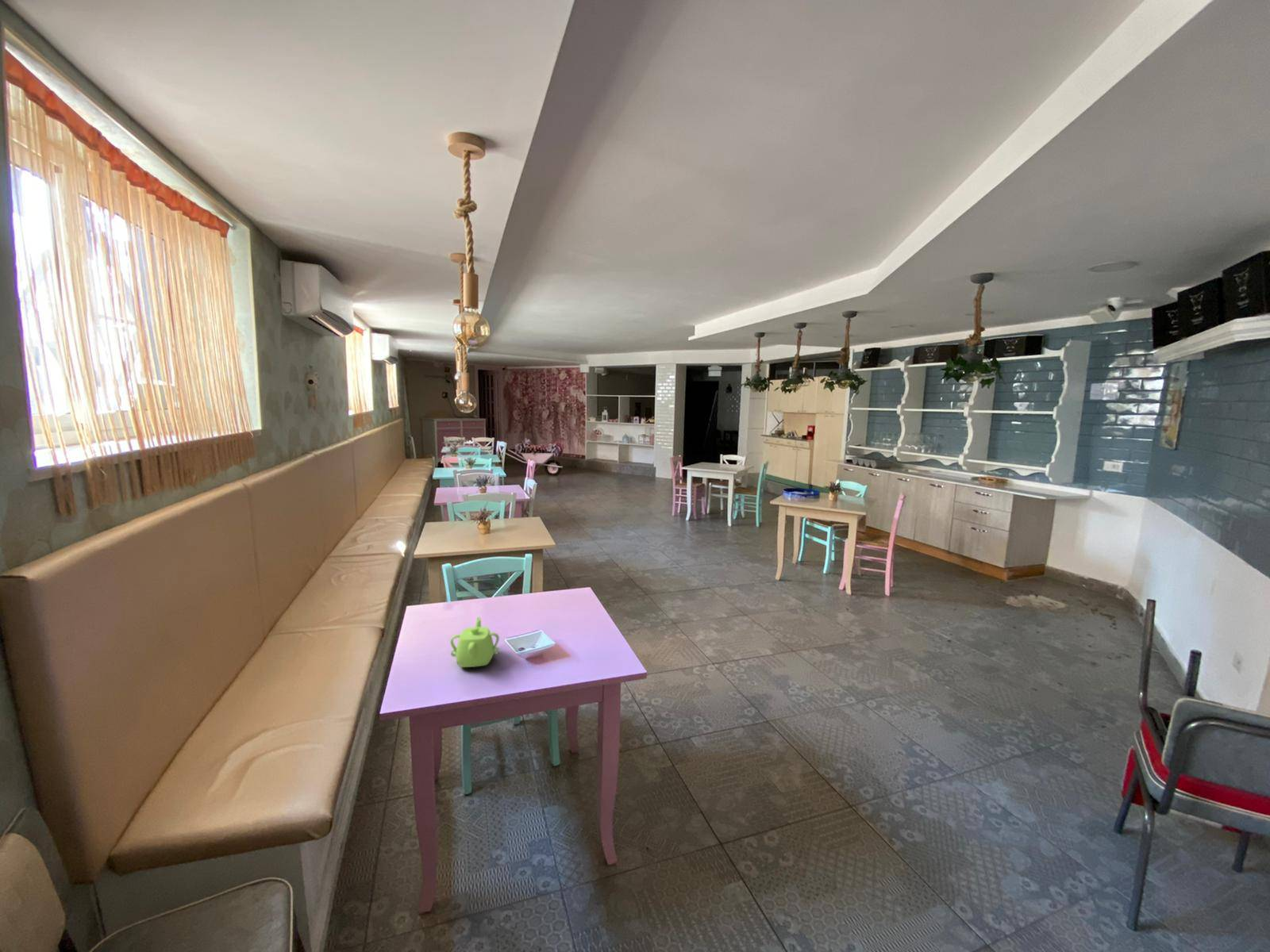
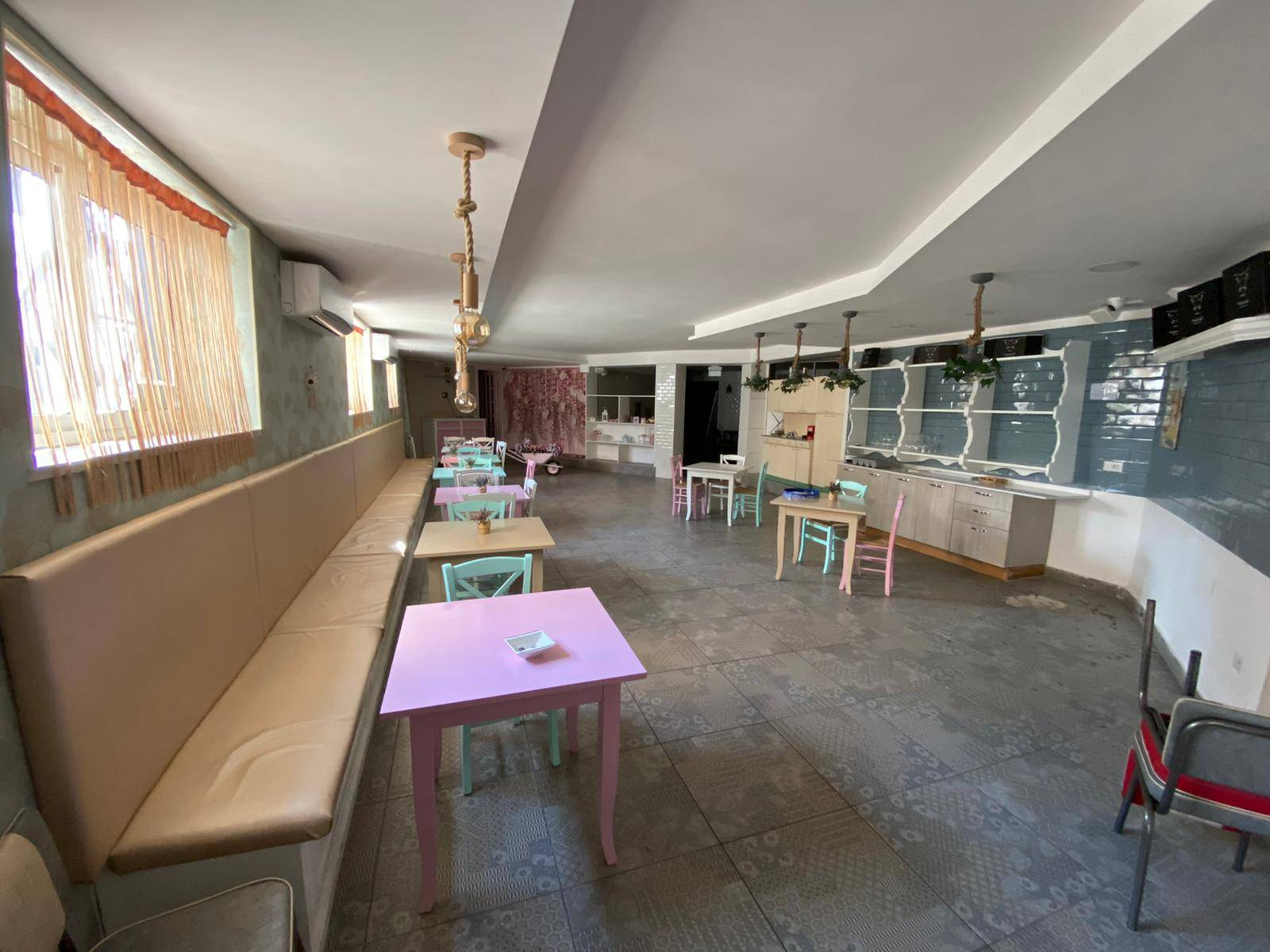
- teapot (475, 643)
